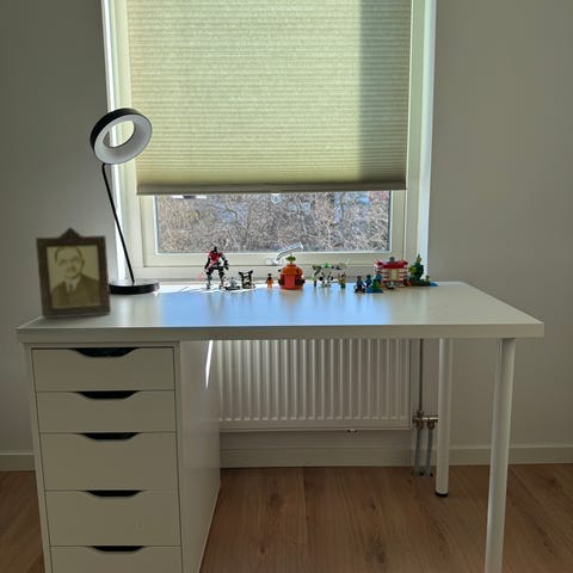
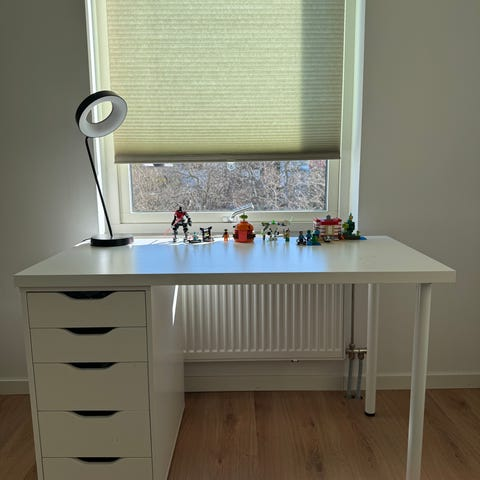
- photo frame (74, 270)
